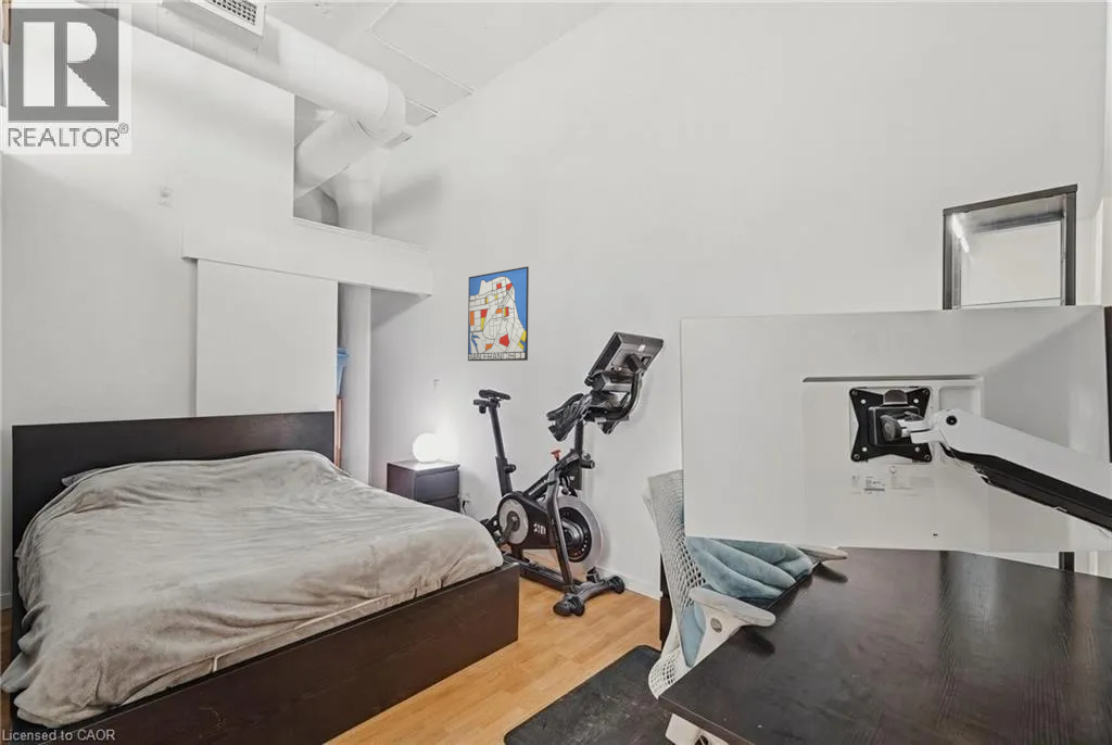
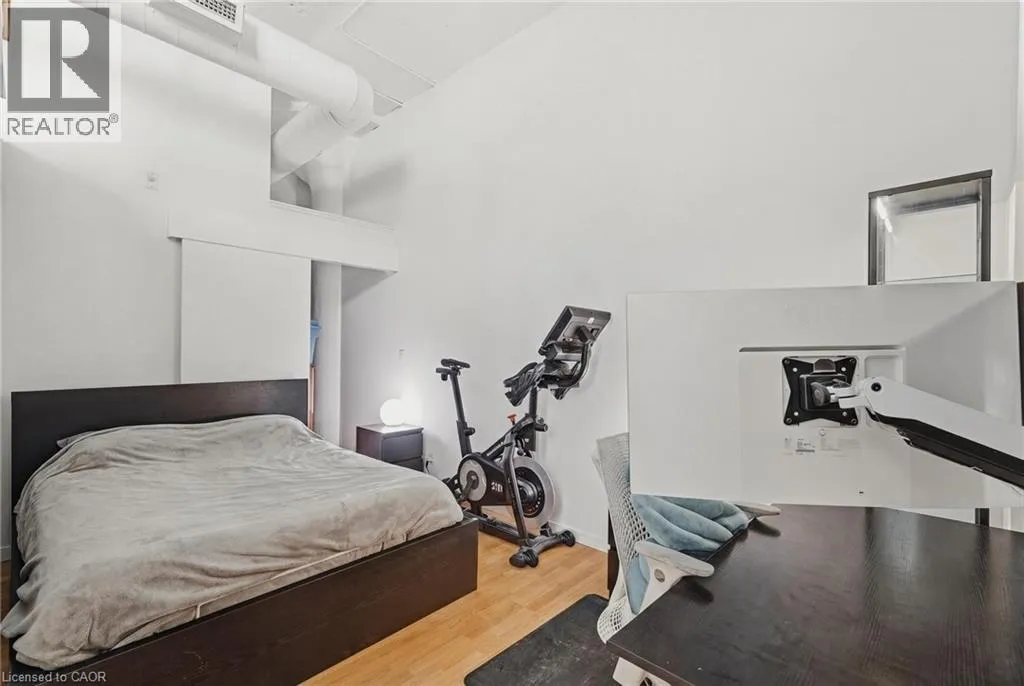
- wall art (496, 316)
